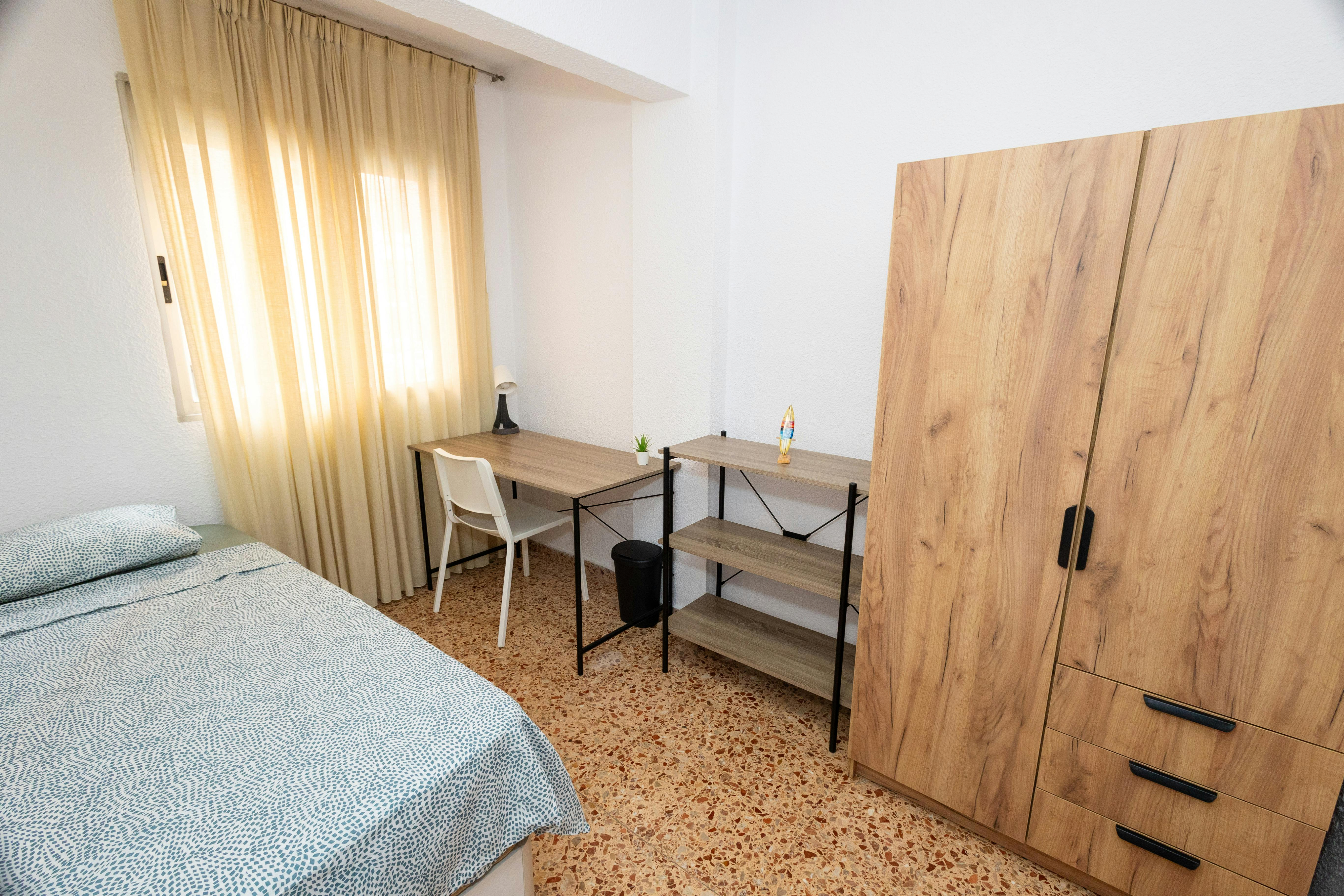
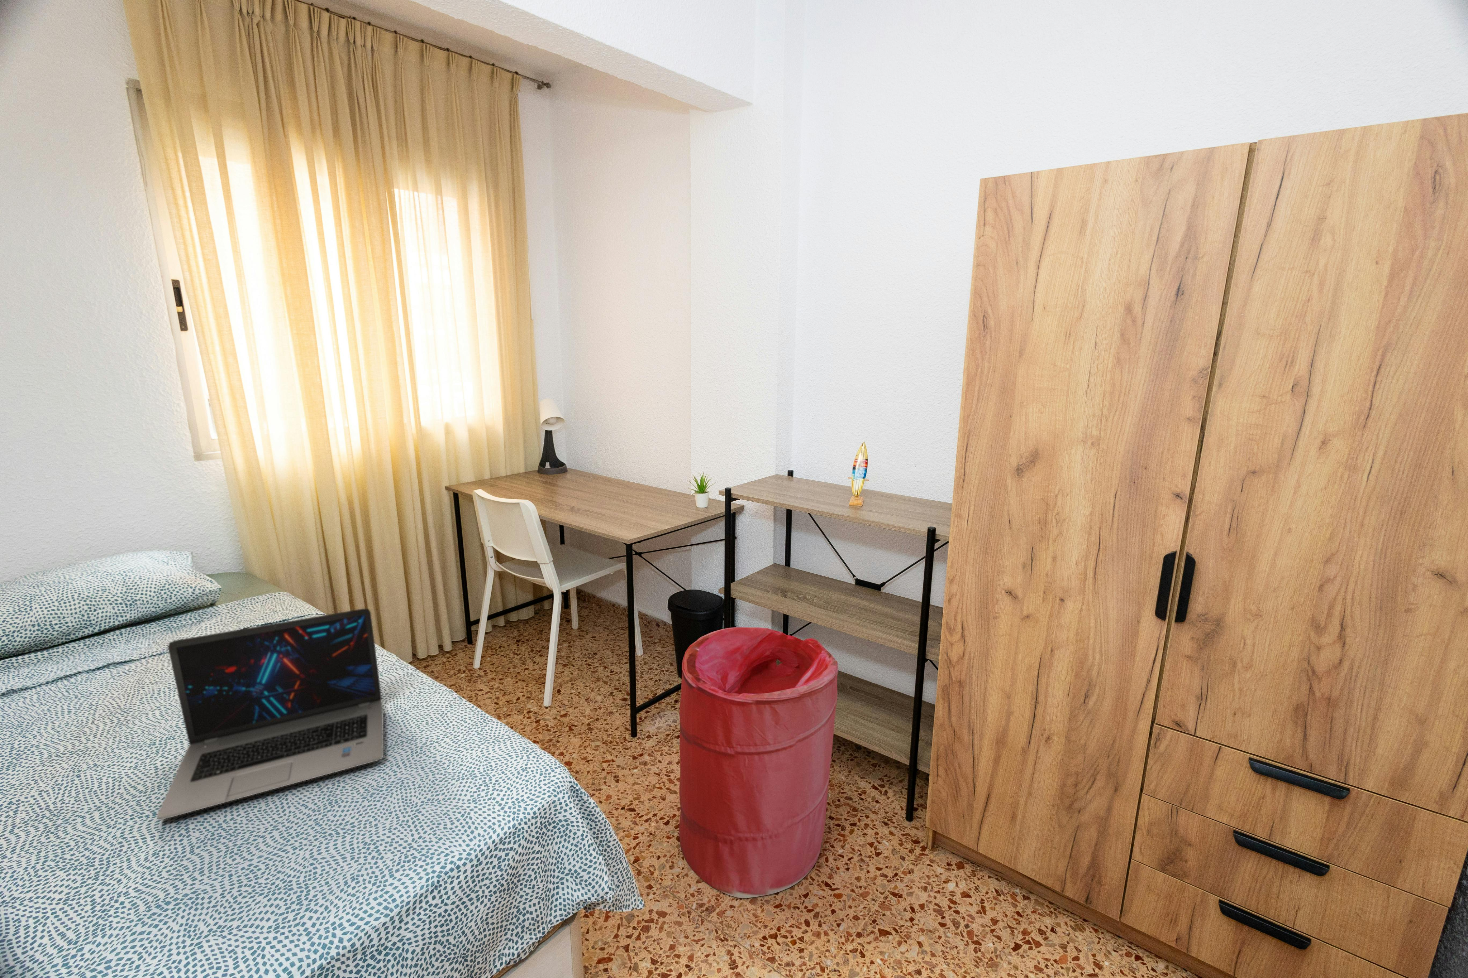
+ laptop (277, 703)
+ laundry hamper (757, 744)
